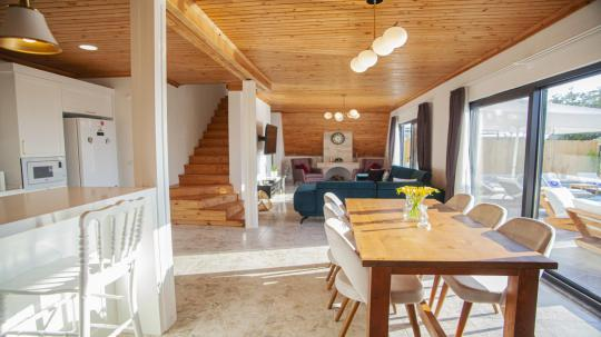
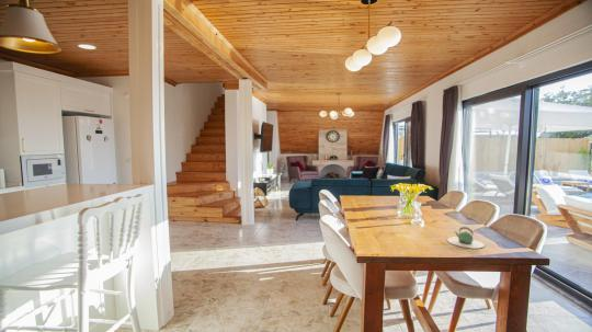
+ teapot (465, 234)
